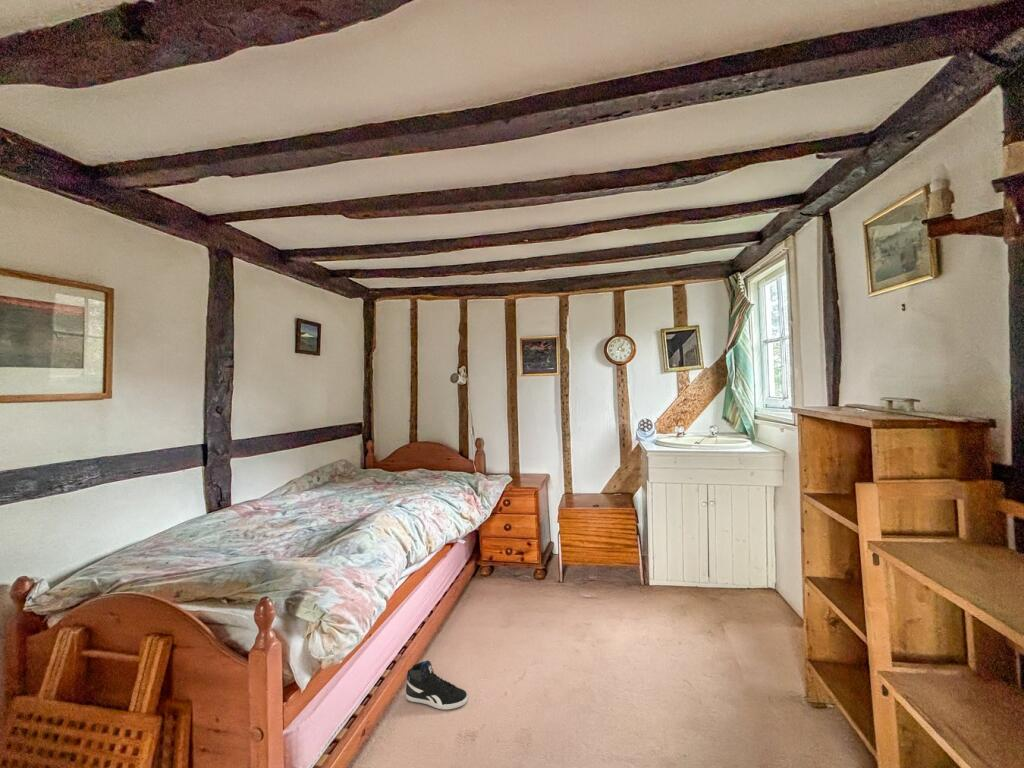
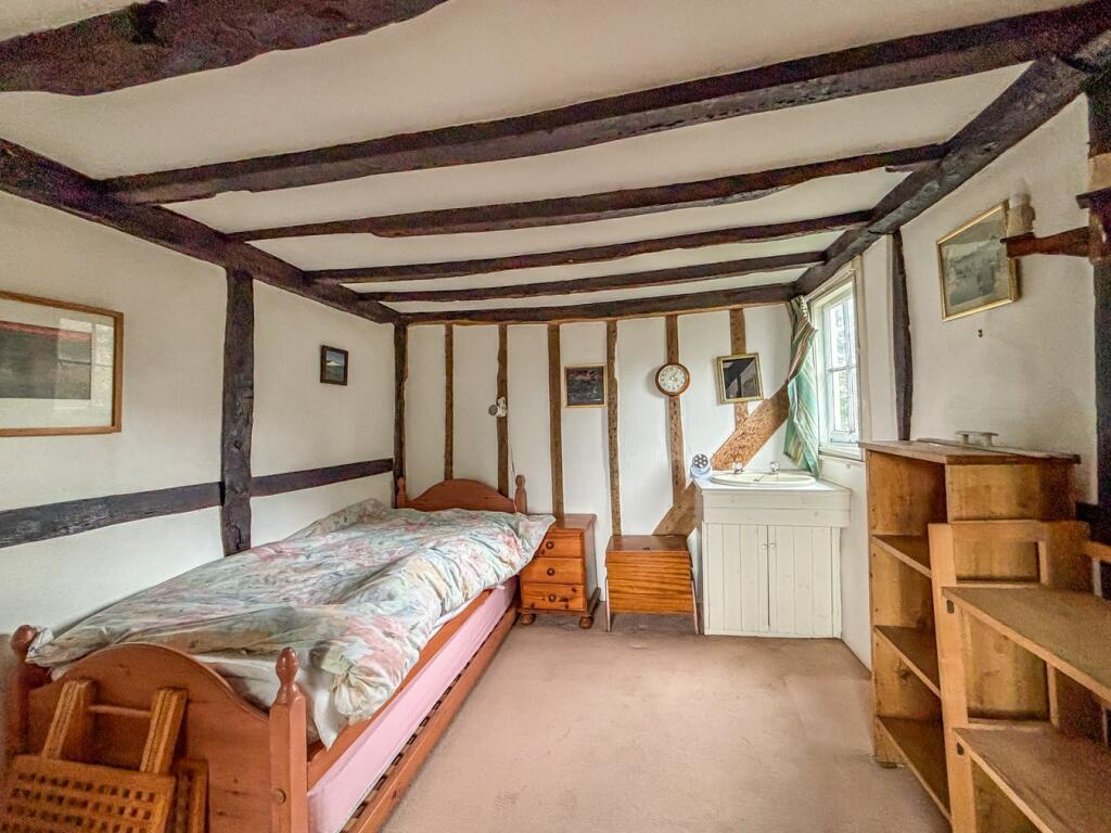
- sneaker (435, 682)
